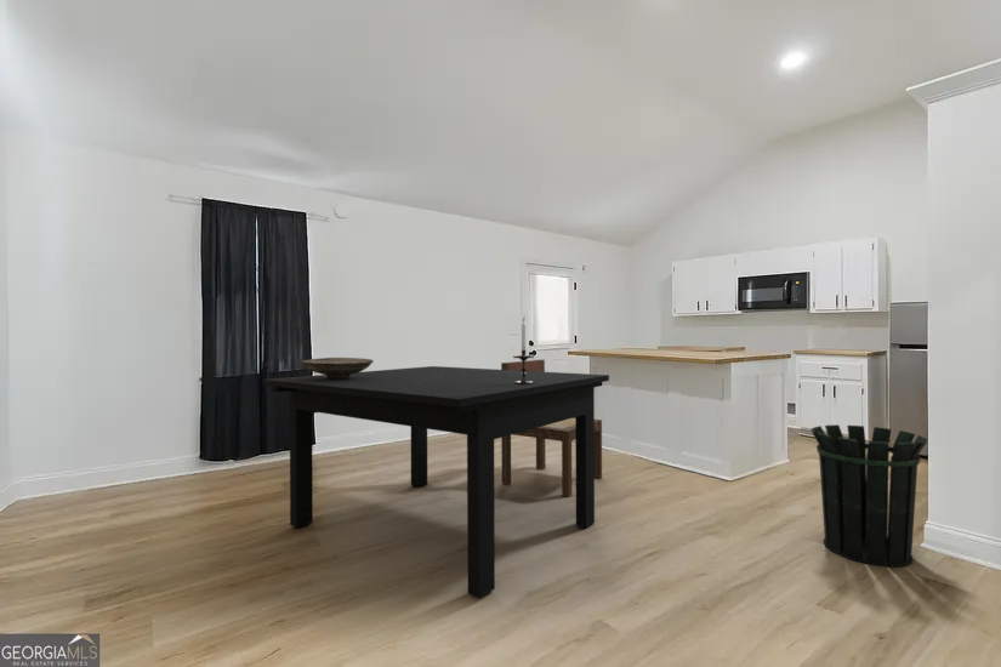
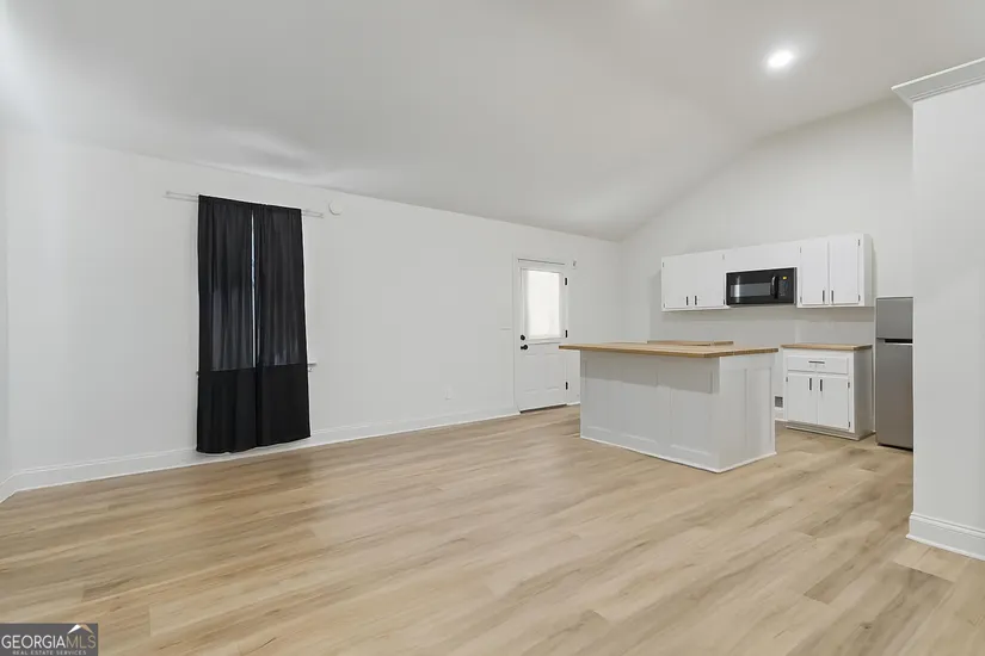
- candlestick (523, 349)
- dining table (426, 450)
- dining chair (552, 423)
- decorative bowl (337, 367)
- waste bin (865, 491)
